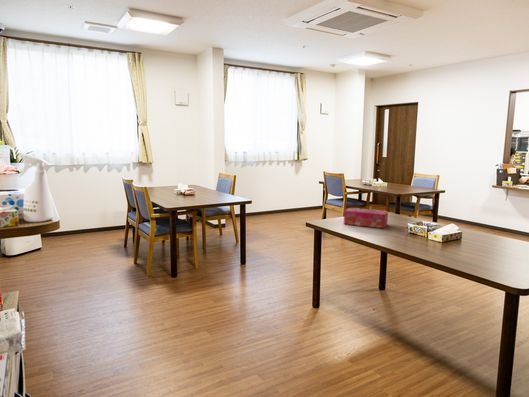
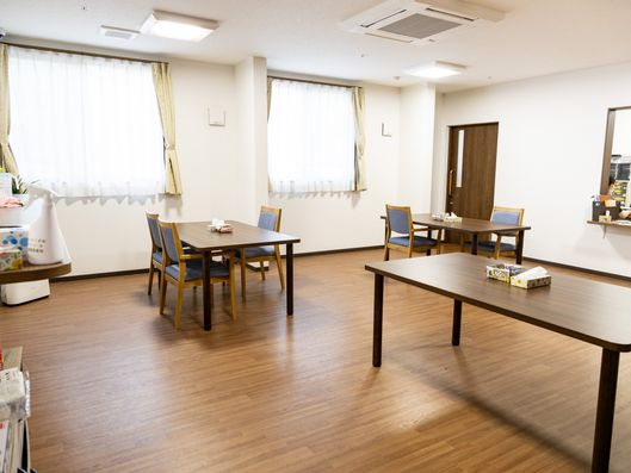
- tissue box (365, 217)
